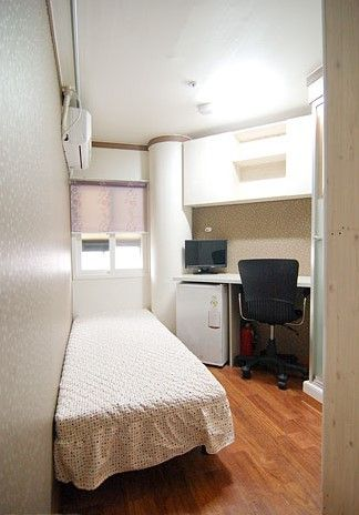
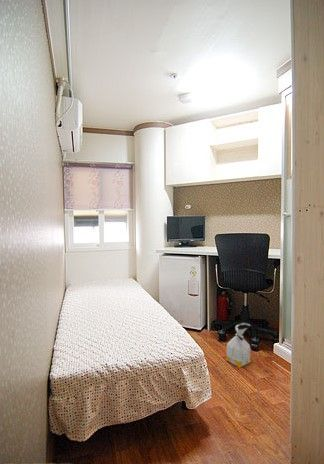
+ bag (239, 342)
